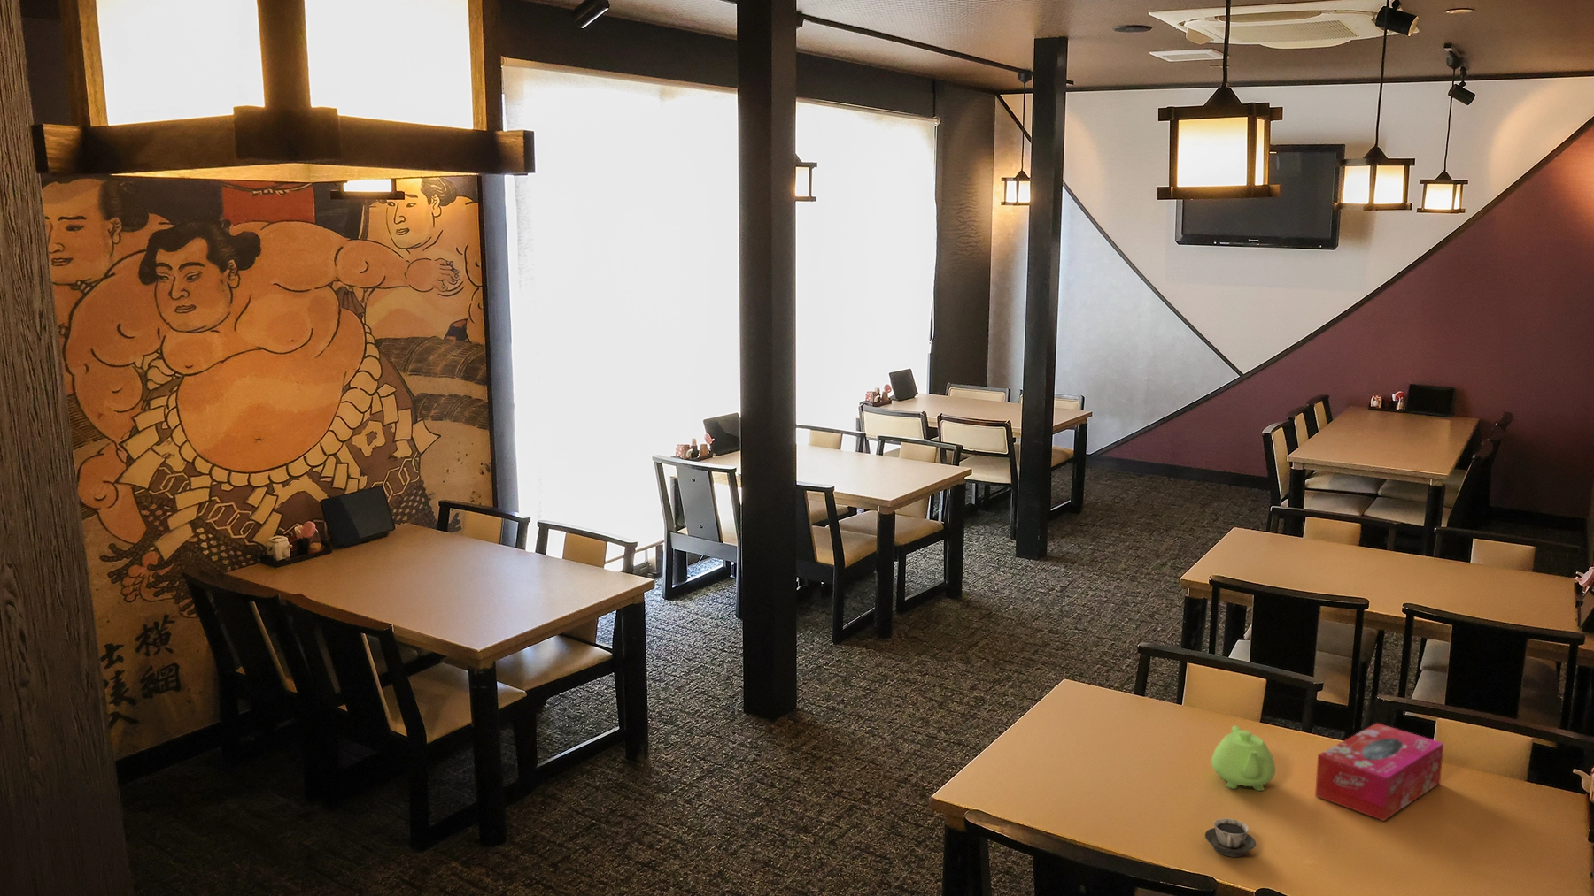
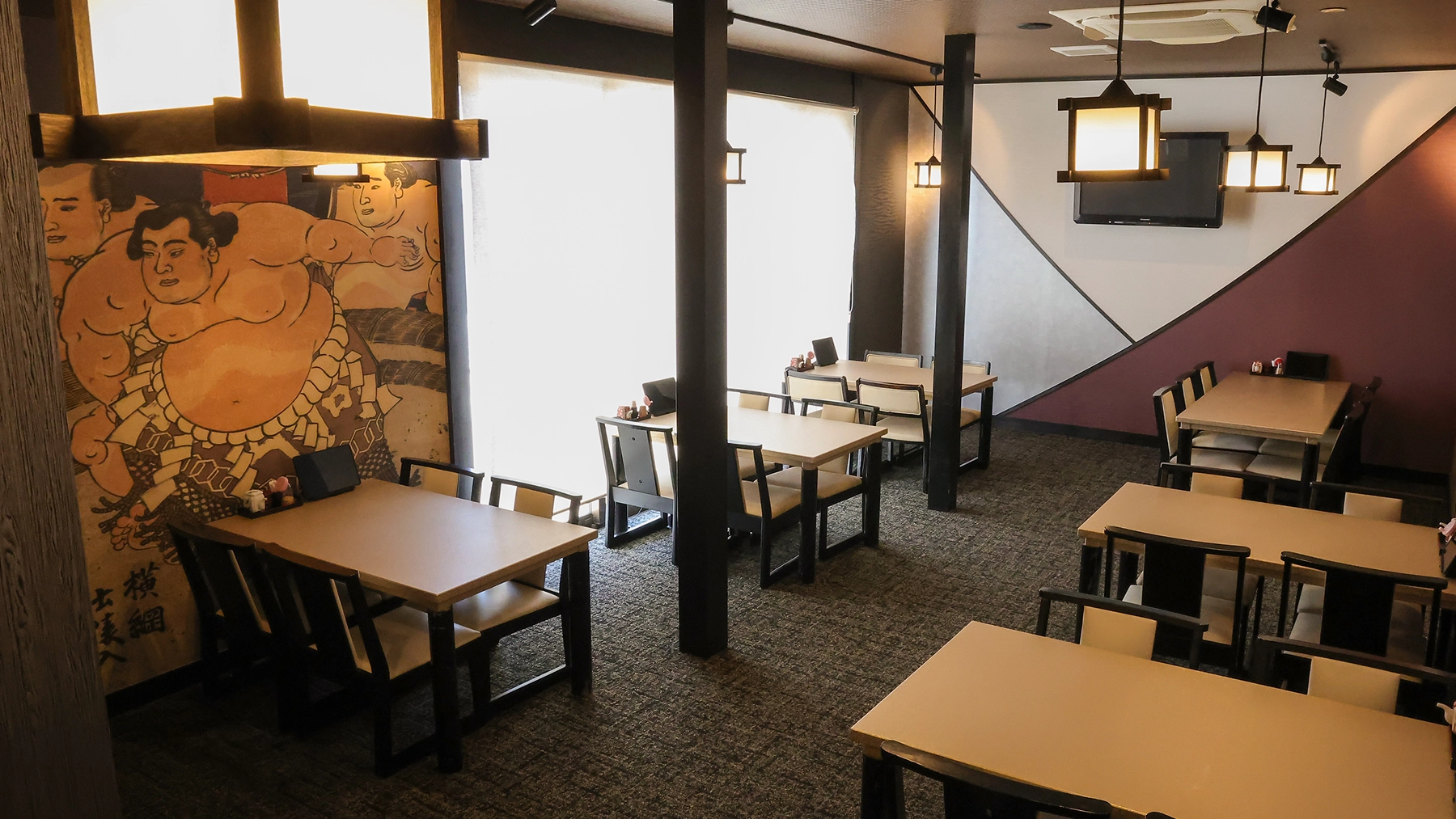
- teapot (1244, 758)
- tissue box (1379, 769)
- cup (1231, 838)
